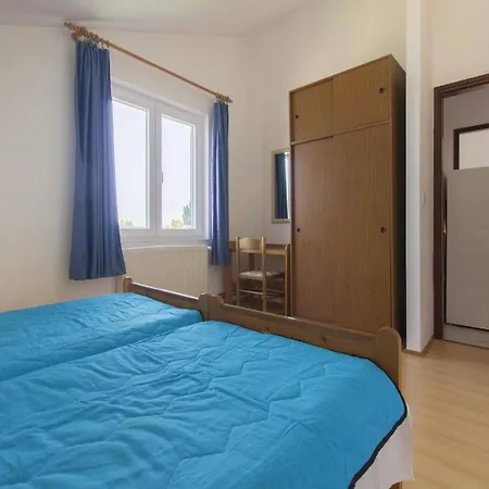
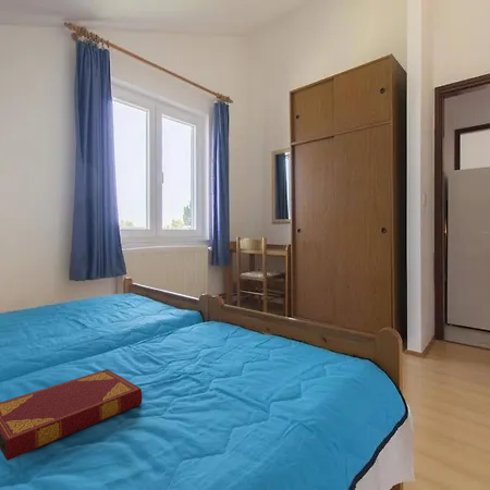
+ hardback book (68, 405)
